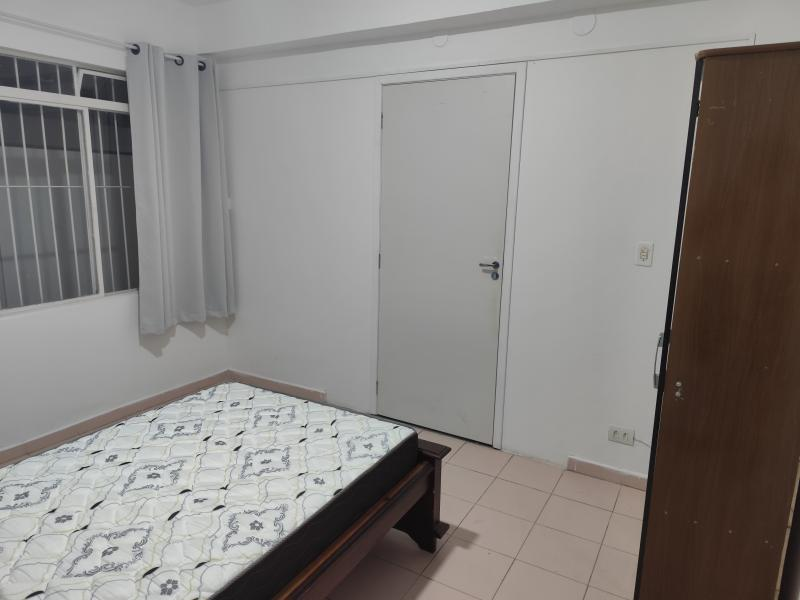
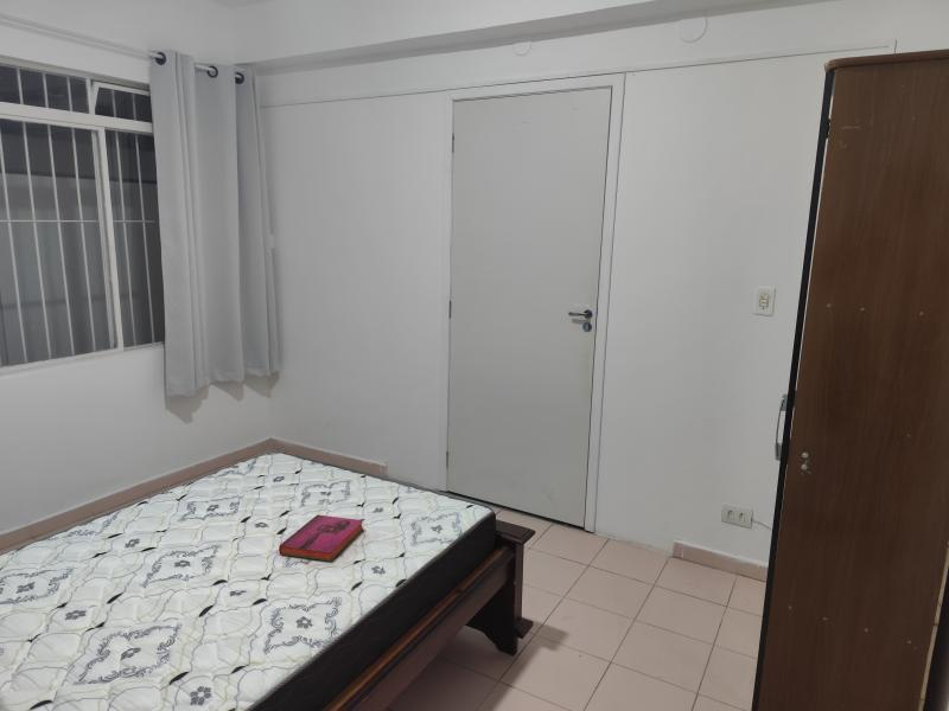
+ hardback book (323, 536)
